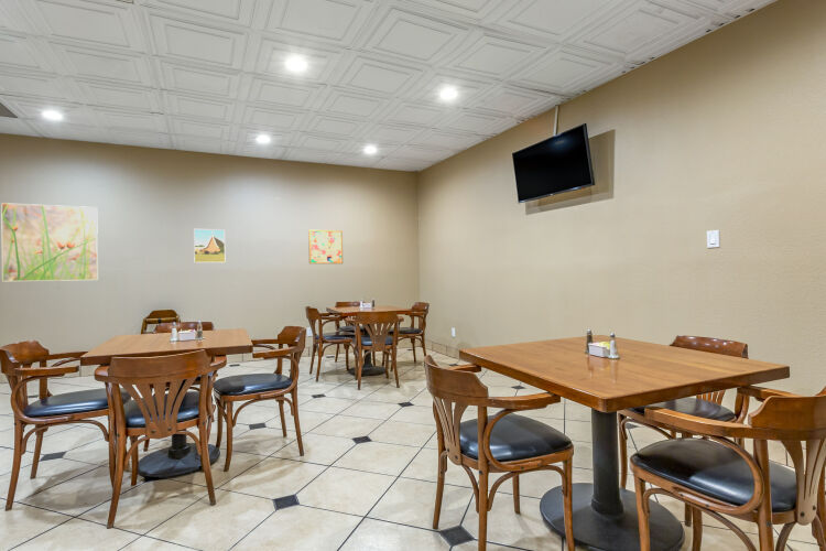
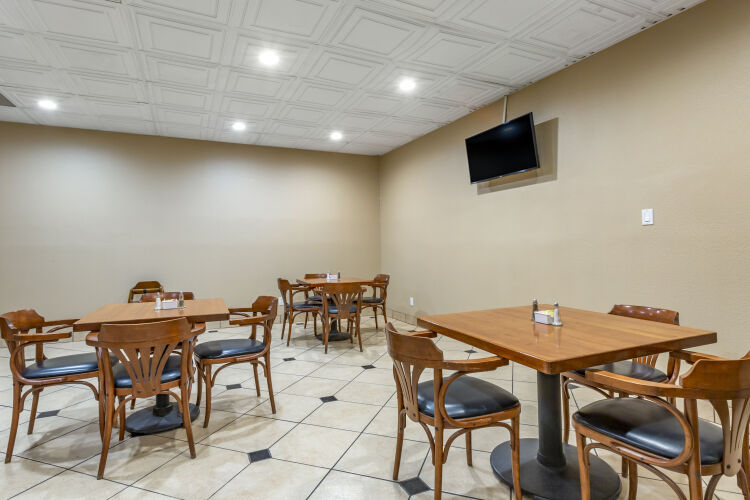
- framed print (209, 246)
- wall art (325, 247)
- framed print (51, 242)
